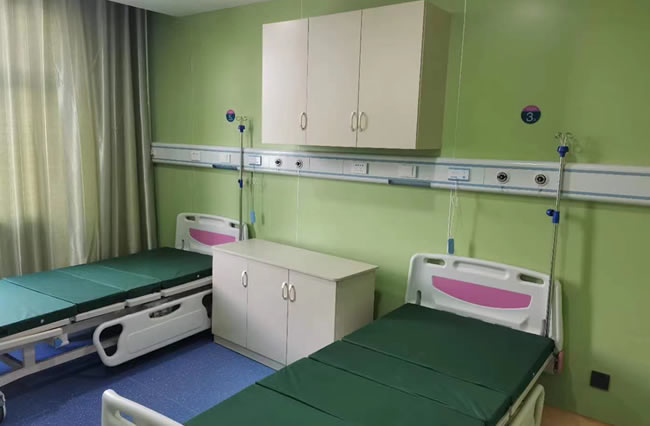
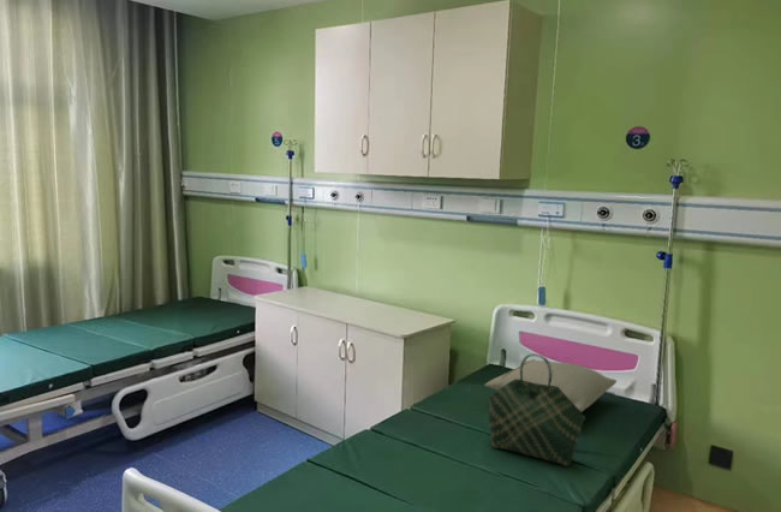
+ tote bag (536, 403)
+ pillow (550, 383)
